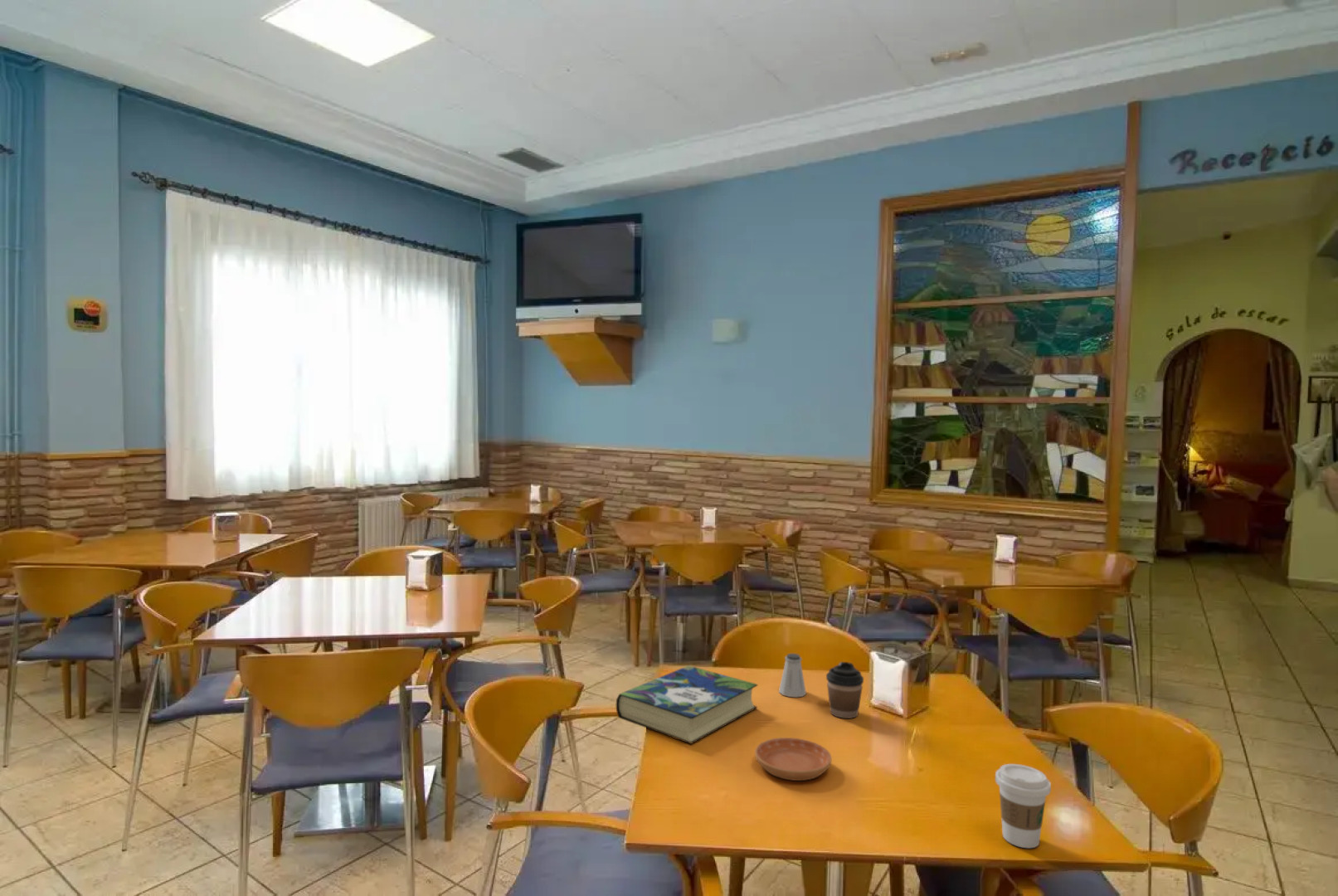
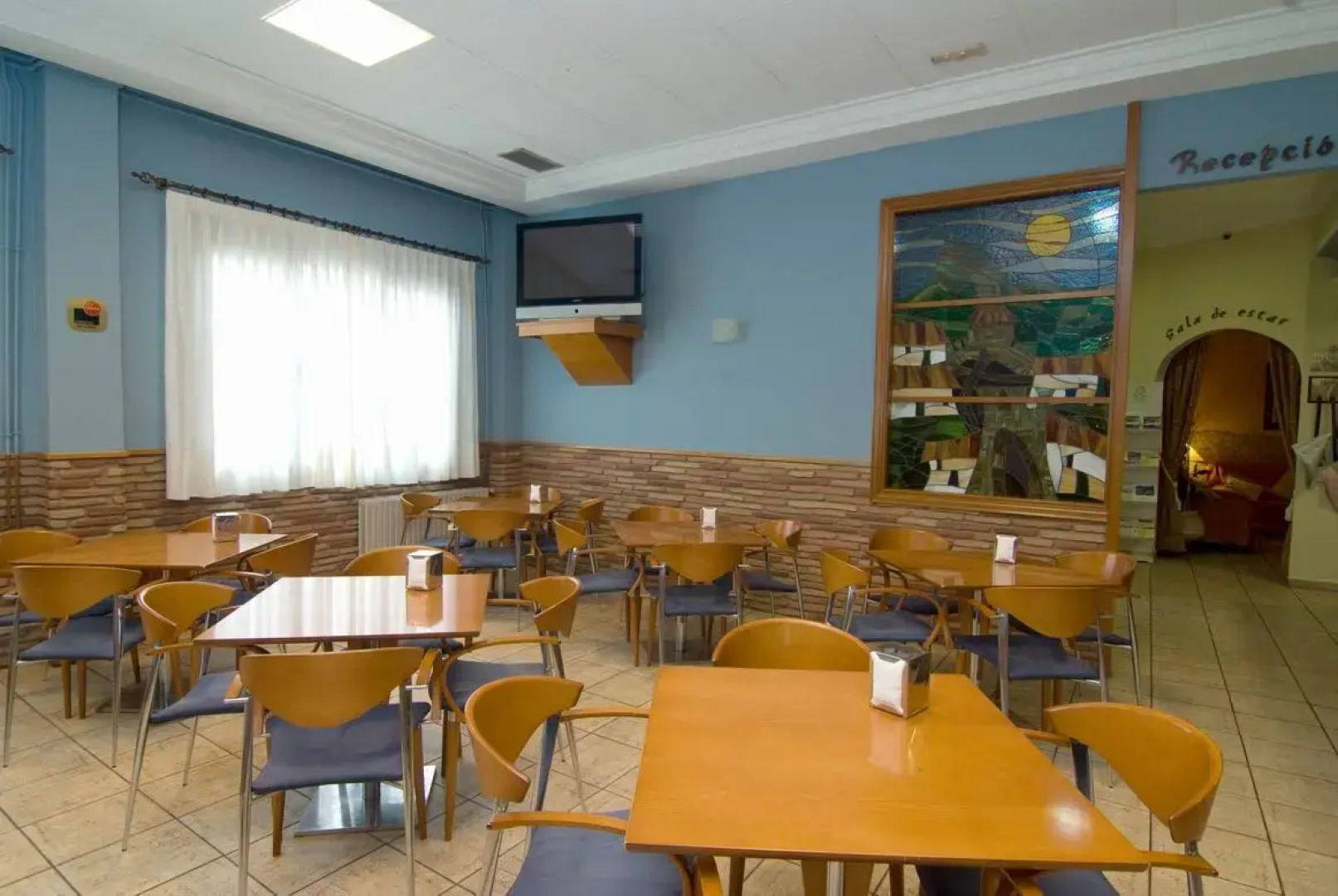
- saltshaker (792, 674)
- book (688, 700)
- coffee cup (844, 689)
- coffee cup (1021, 806)
- saucer (792, 760)
